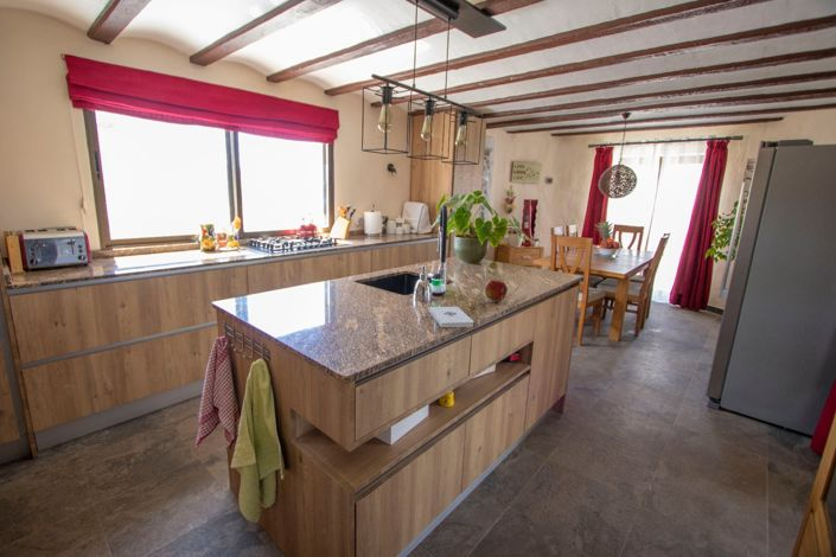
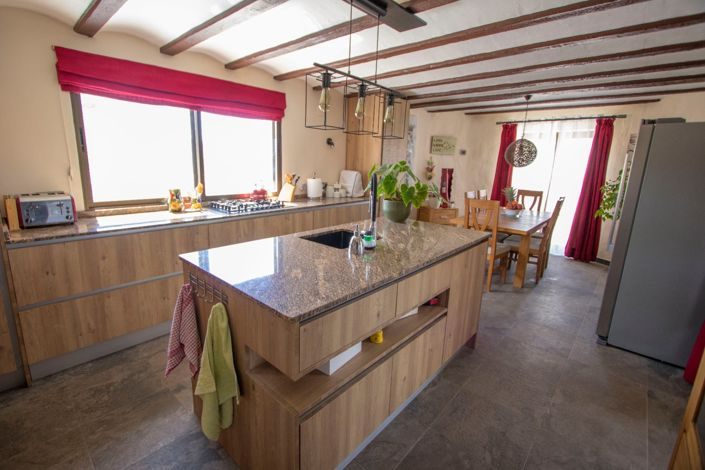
- fruit (494, 290)
- notepad (449, 315)
